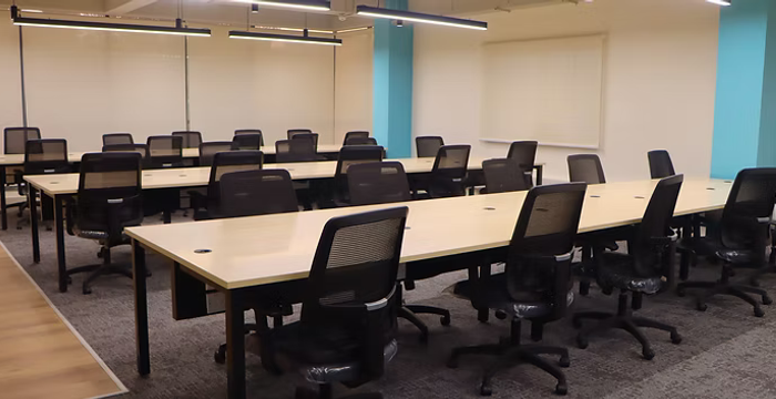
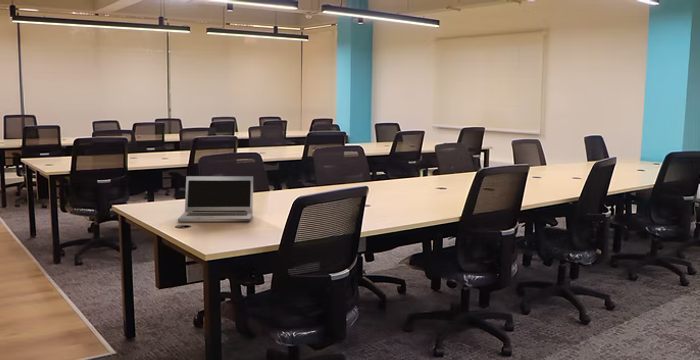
+ laptop (217, 198)
